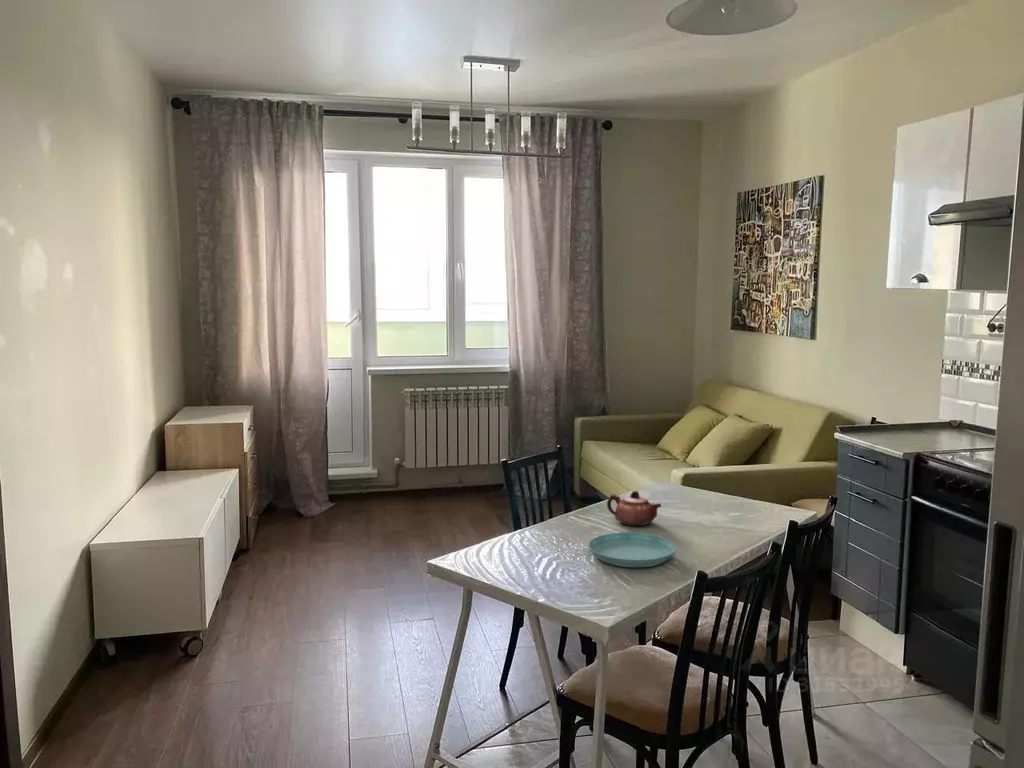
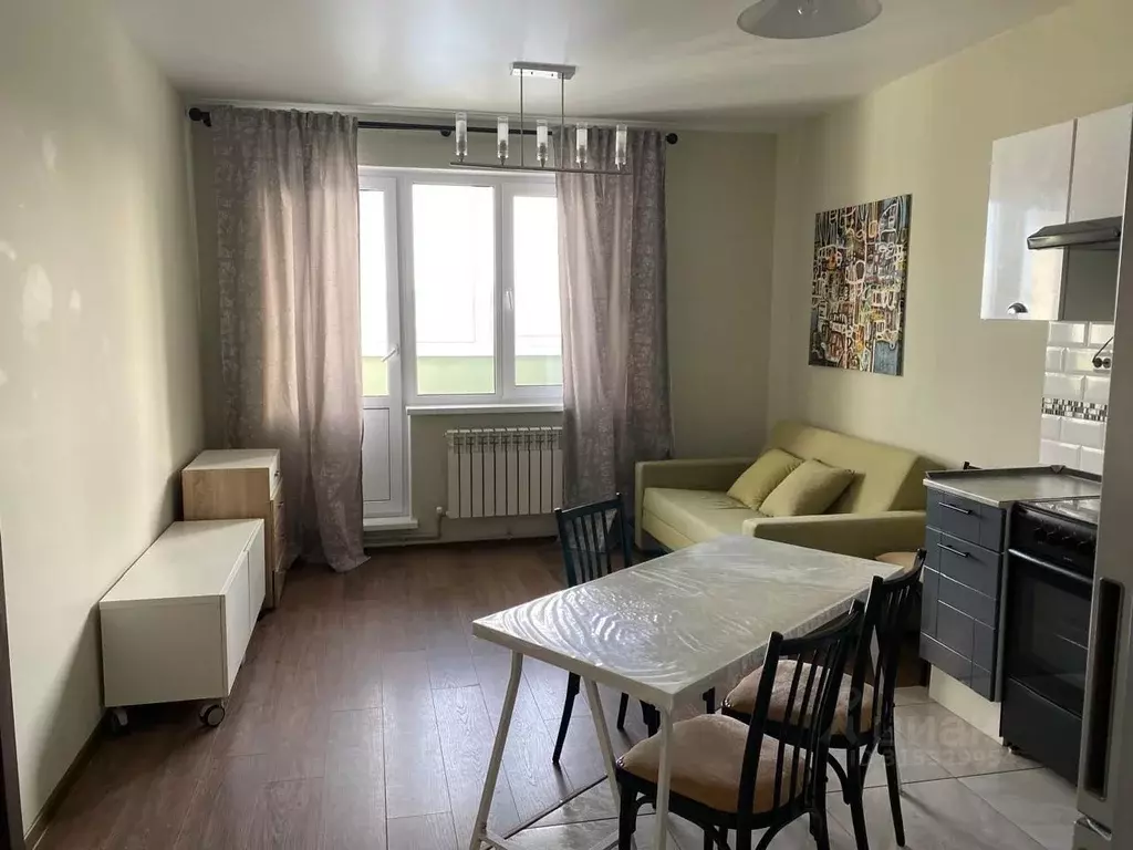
- saucer (631, 550)
- teapot (633, 506)
